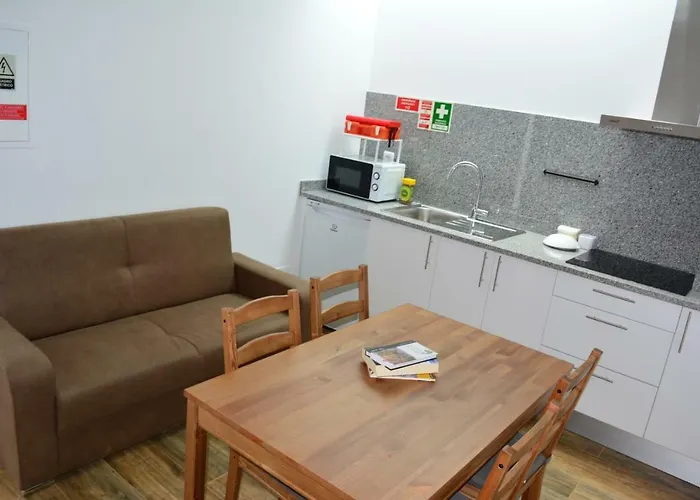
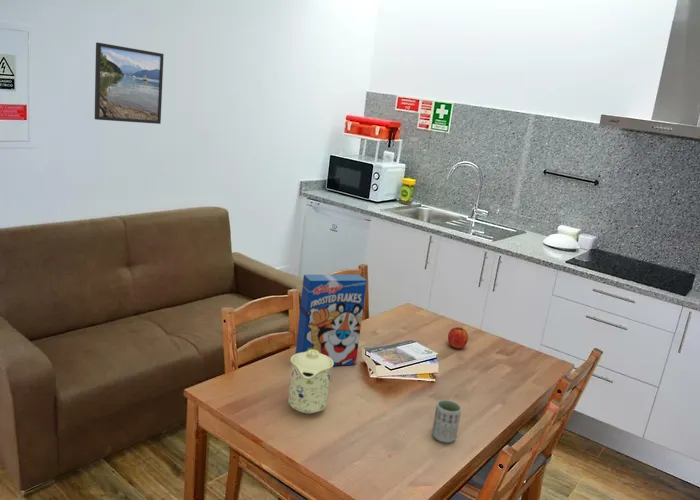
+ cup (446, 421)
+ cereal box (330, 320)
+ mug (310, 378)
+ fruit (458, 336)
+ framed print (130, 85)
